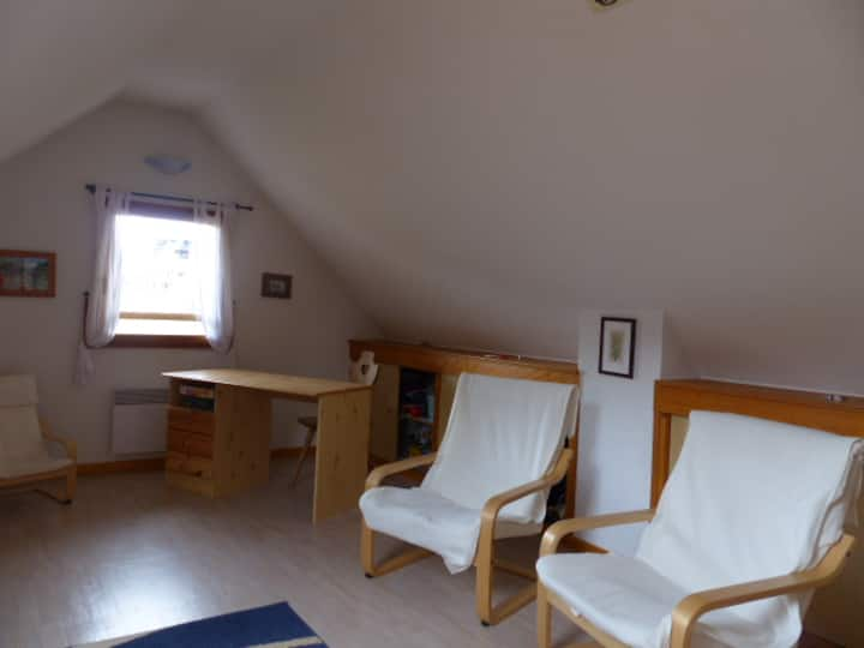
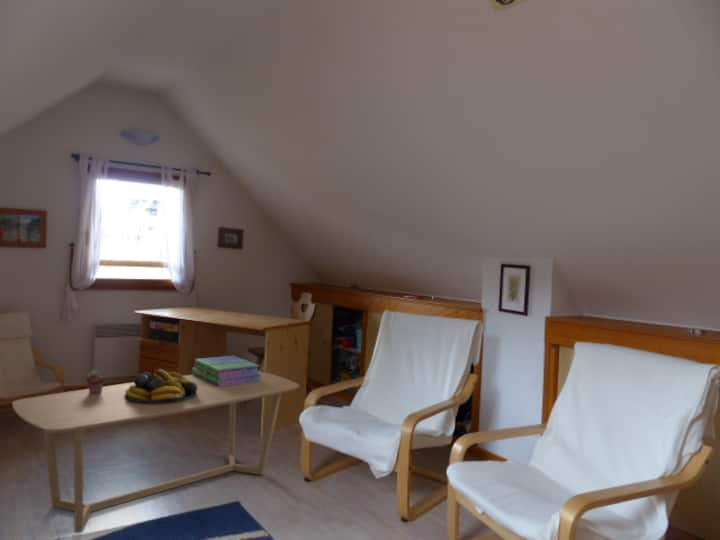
+ fruit bowl (161, 382)
+ coffee table (167, 415)
+ stack of books (226, 369)
+ potted succulent (95, 380)
